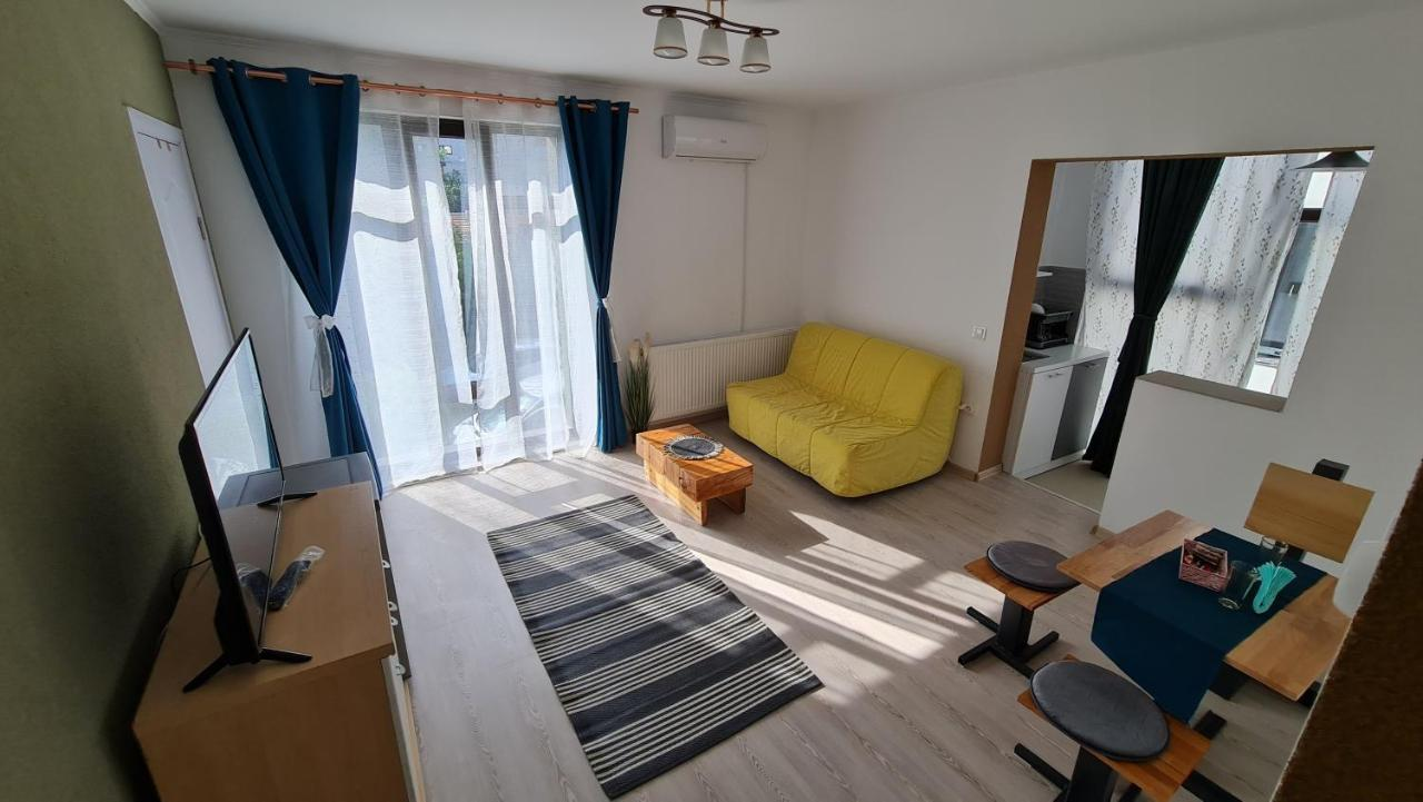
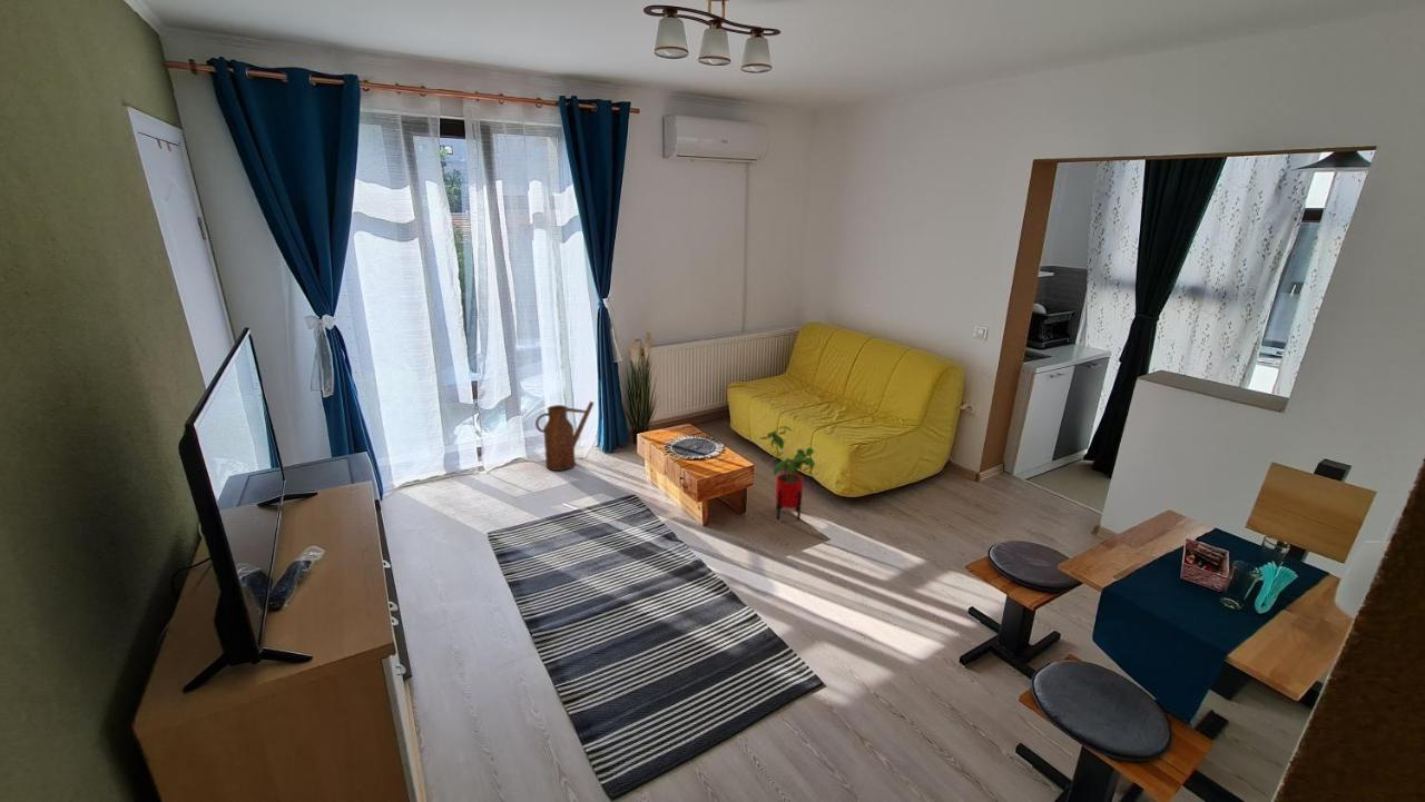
+ house plant (789, 472)
+ watering can (567, 434)
